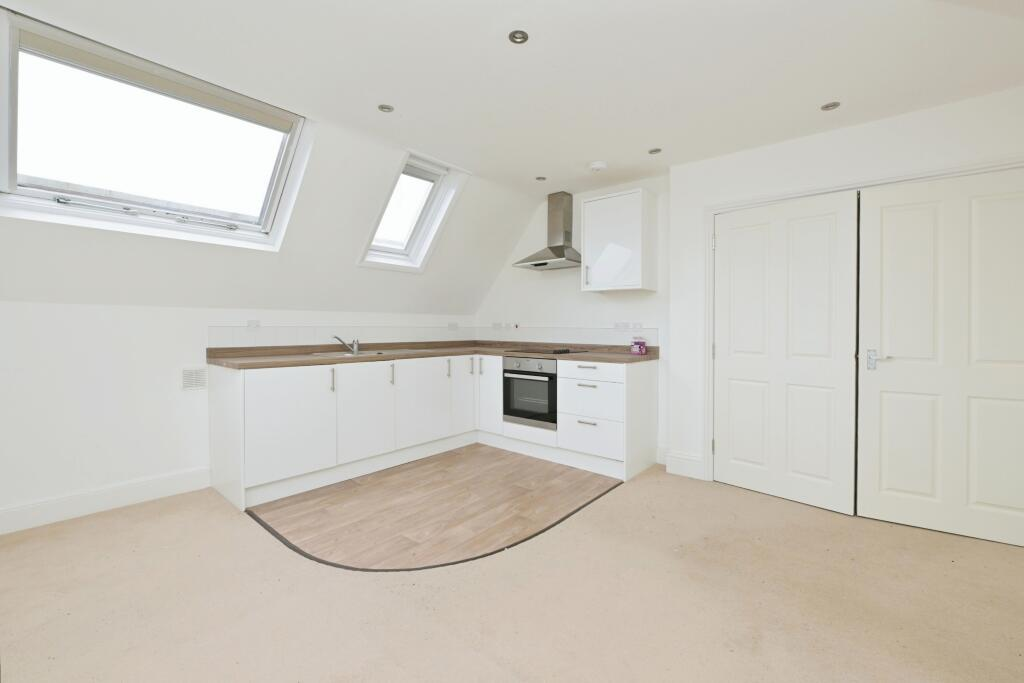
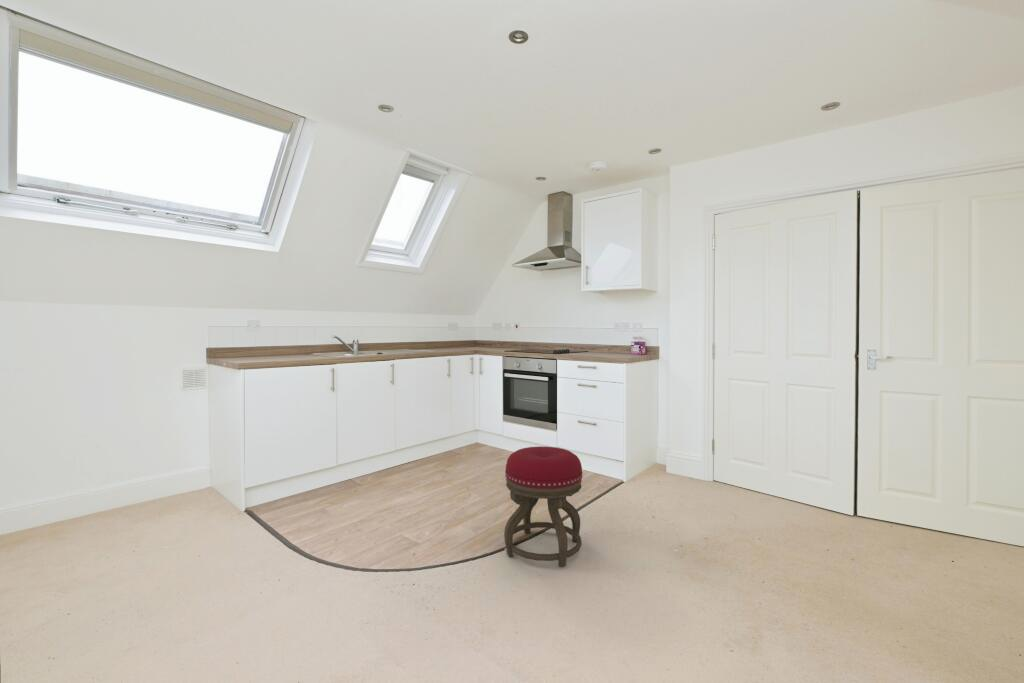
+ stool (543, 498)
